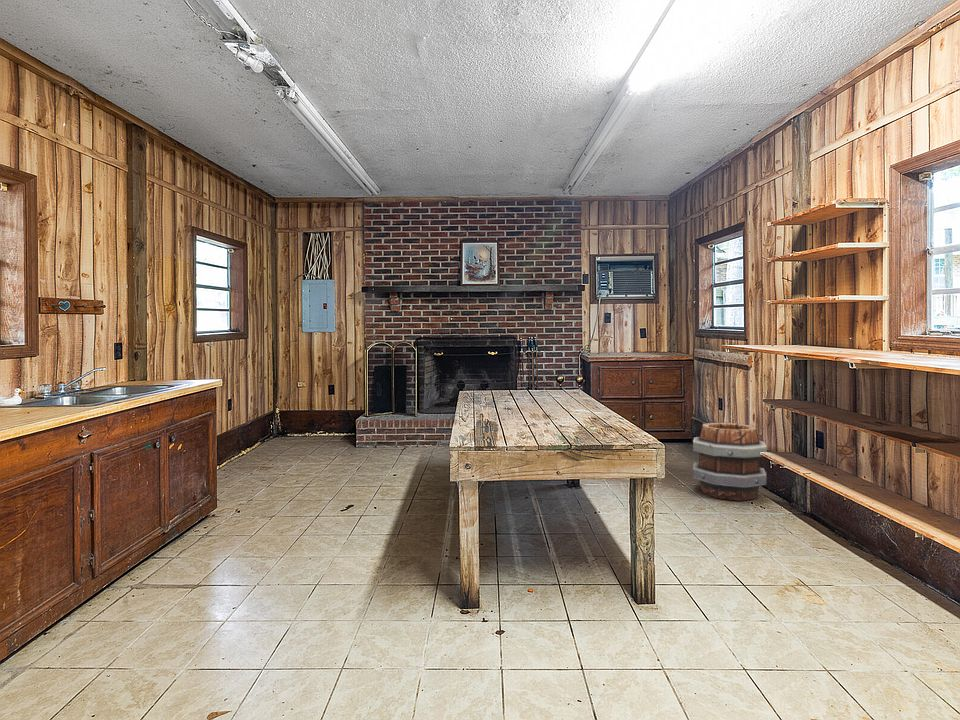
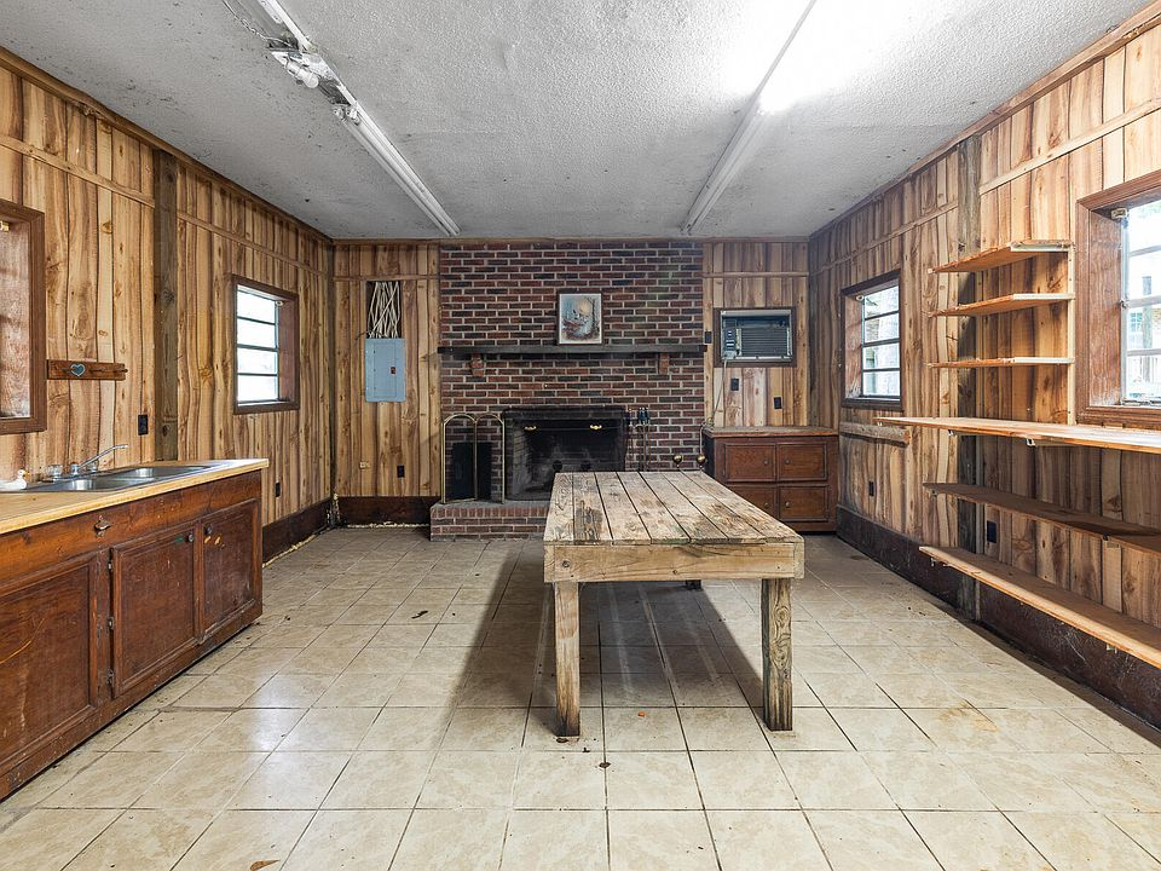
- wooden barrel (728, 459)
